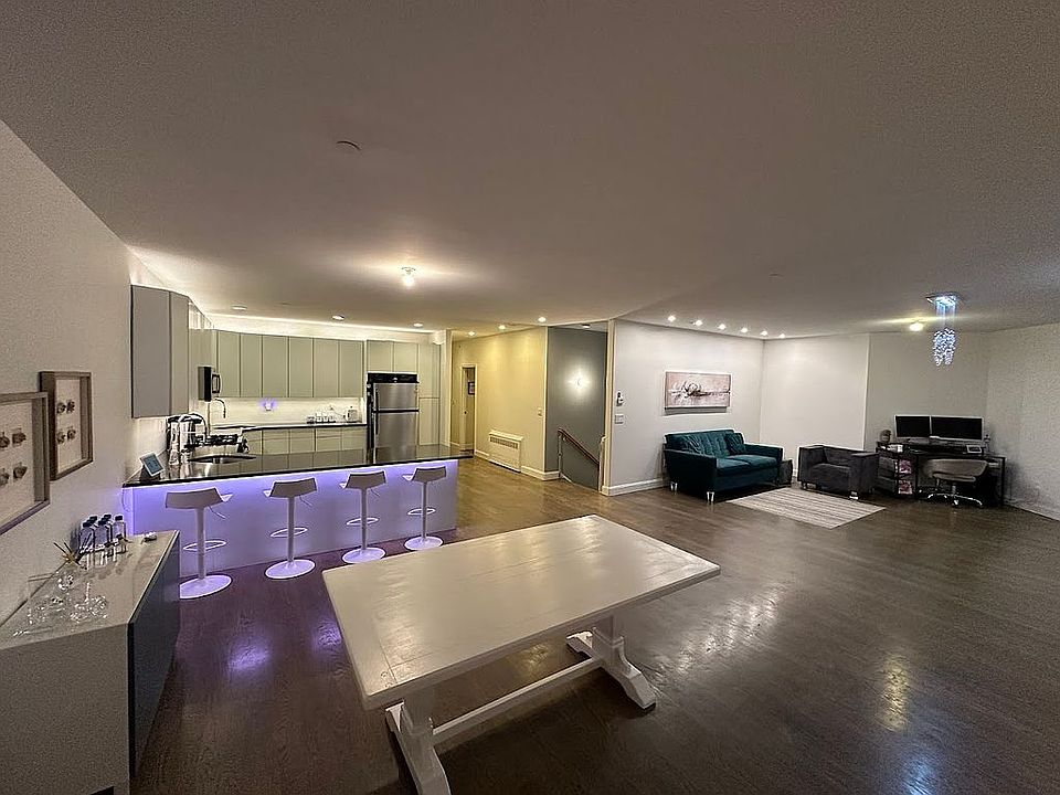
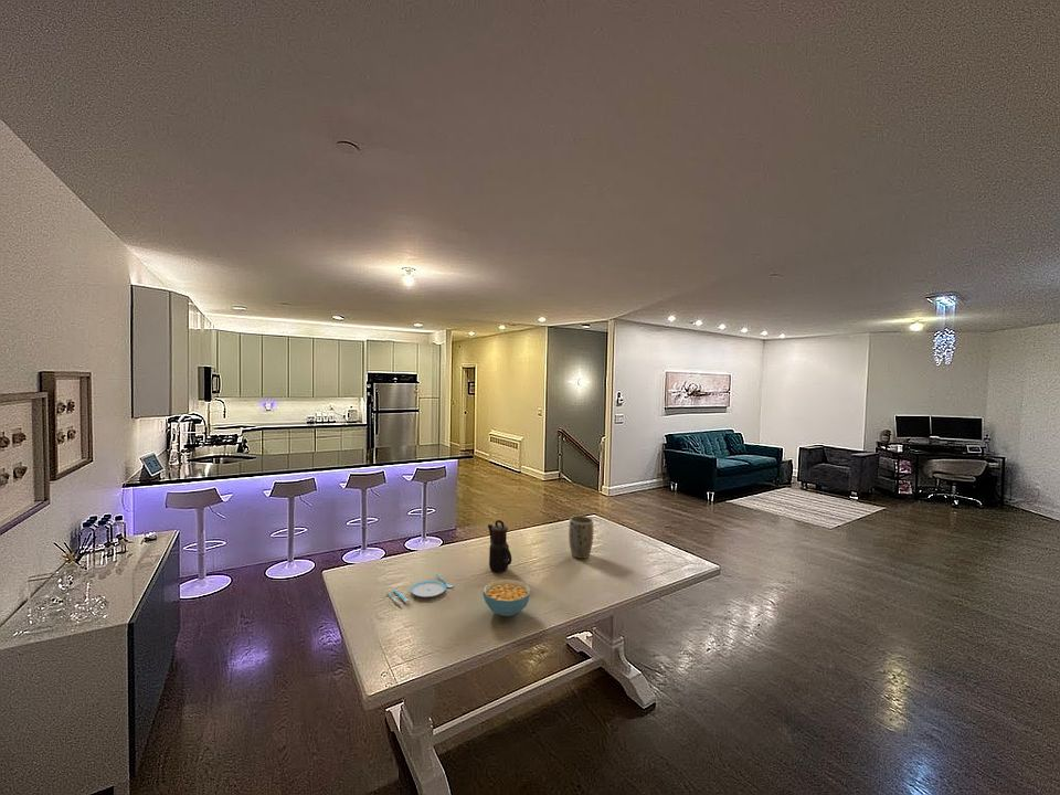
+ plate (422, 589)
+ teapot (499, 544)
+ cereal bowl (506, 601)
+ plant pot (581, 537)
